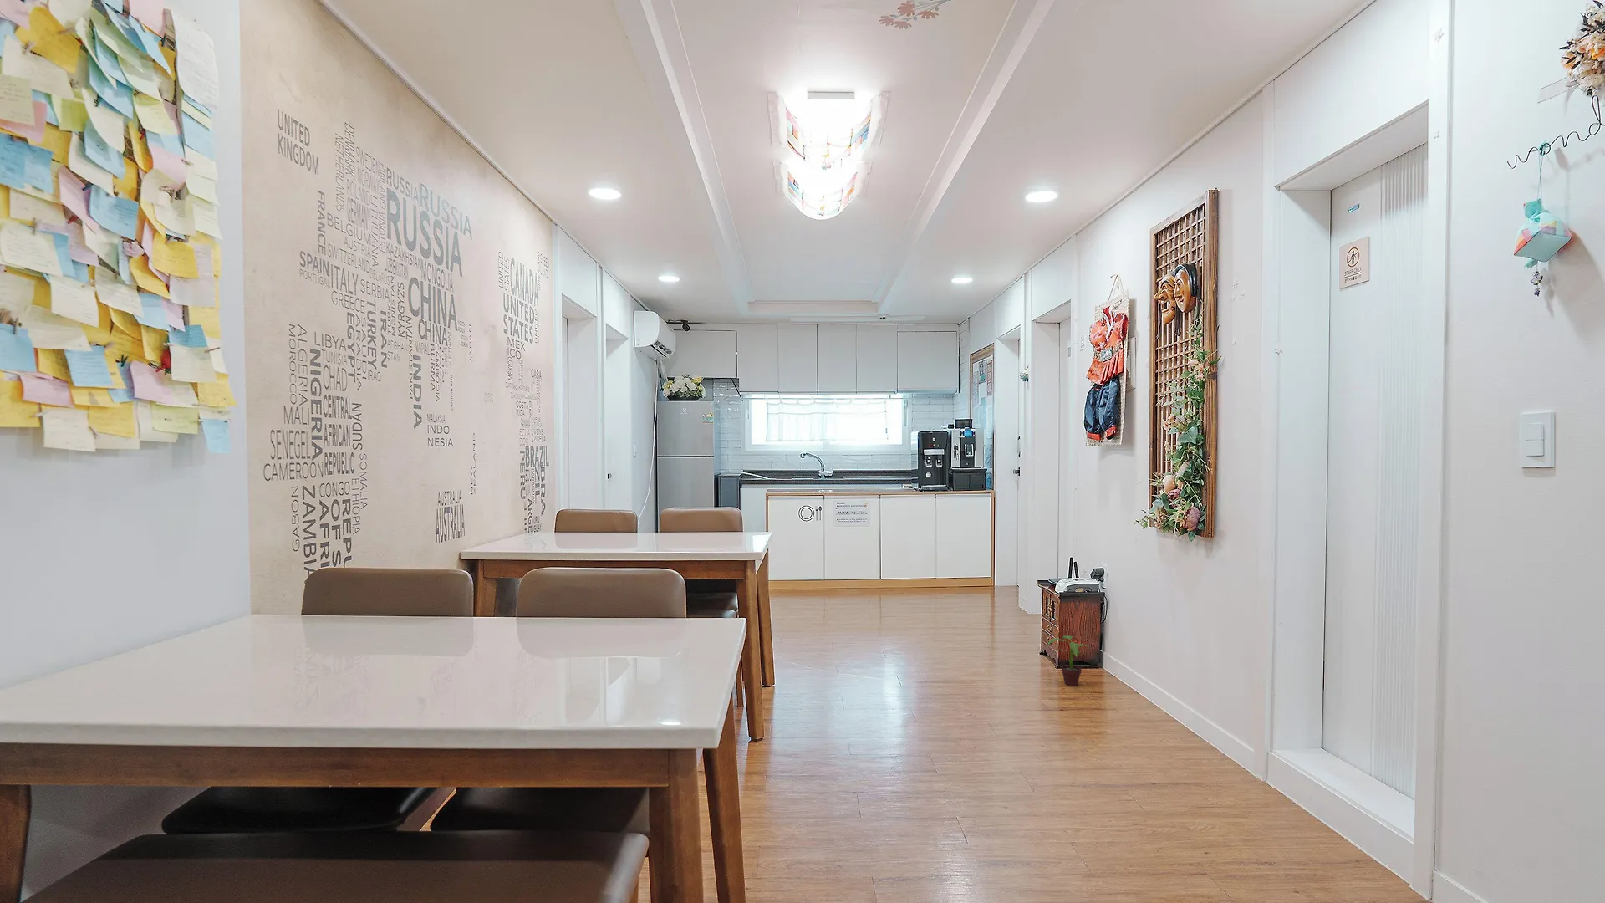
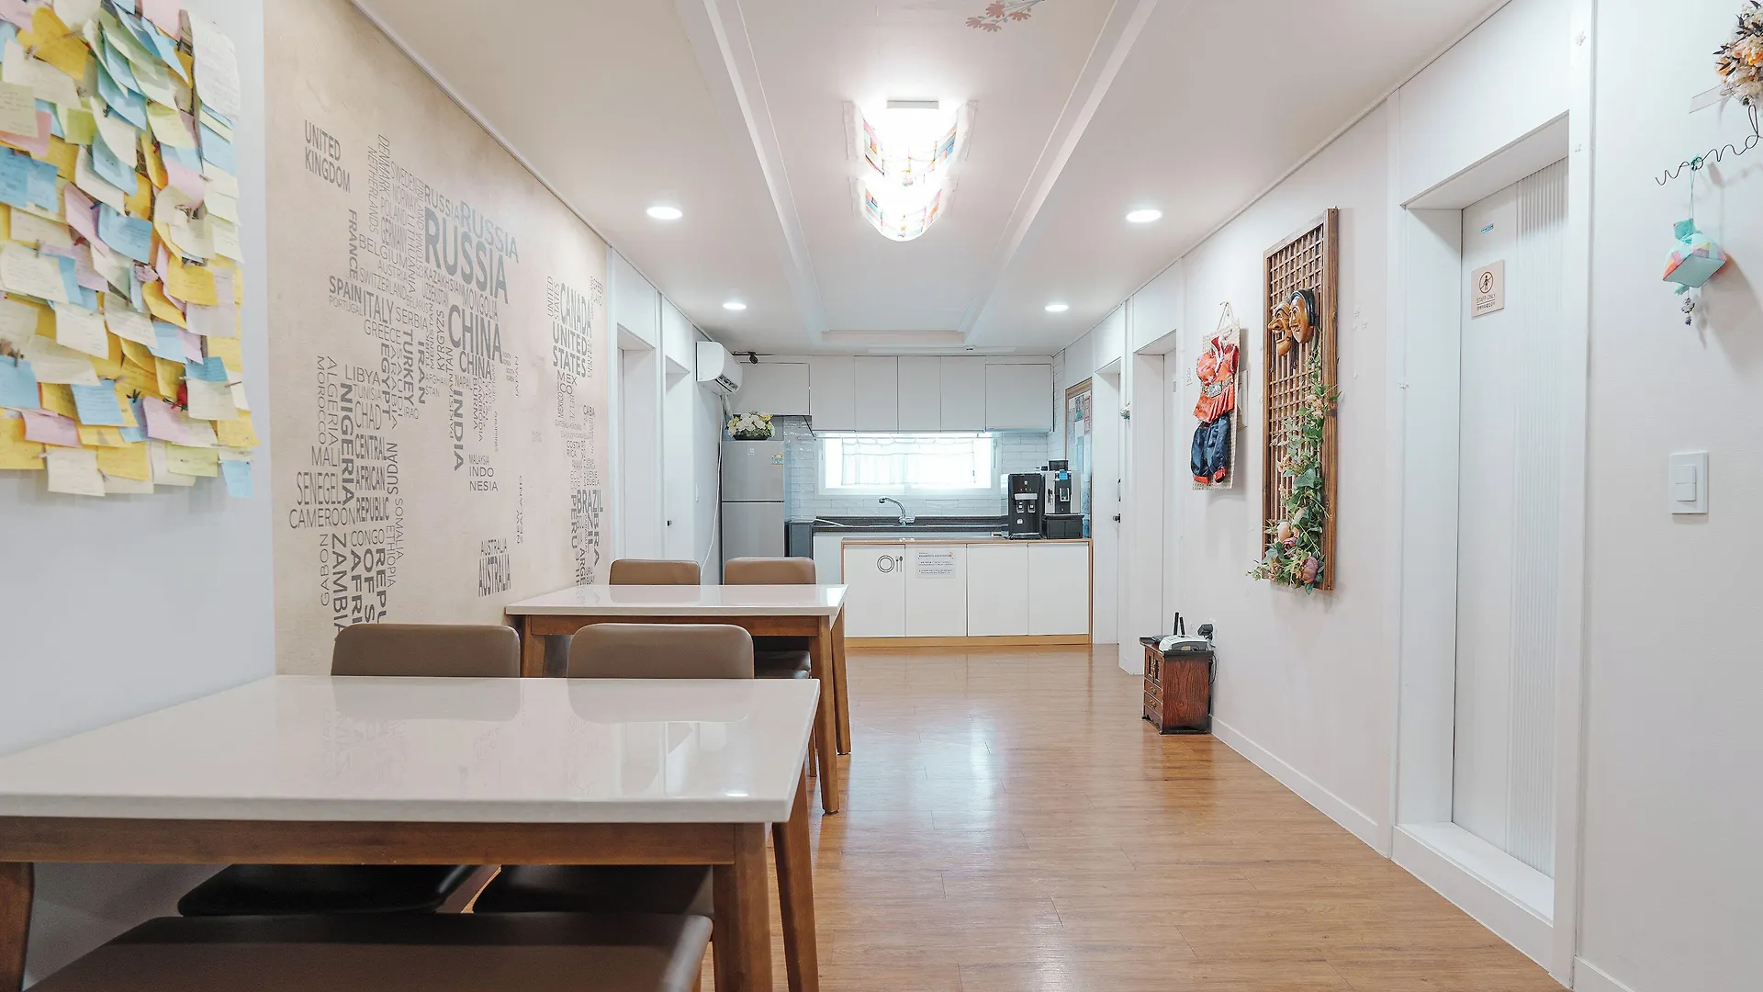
- potted plant (1069, 660)
